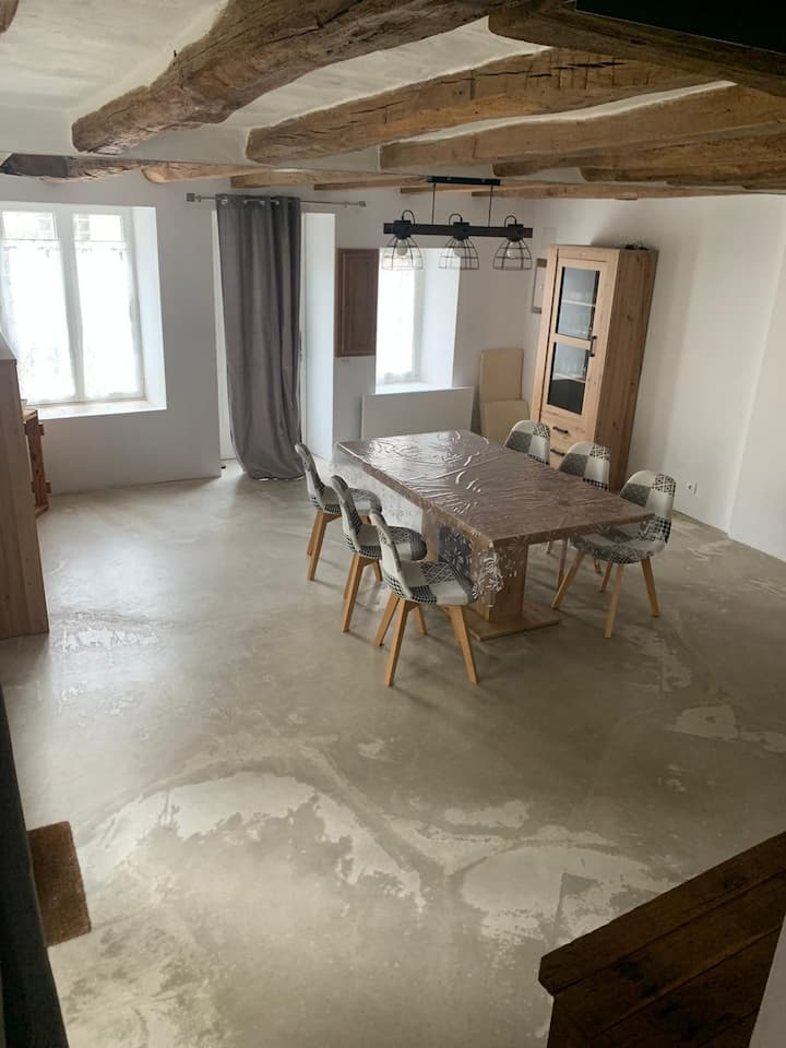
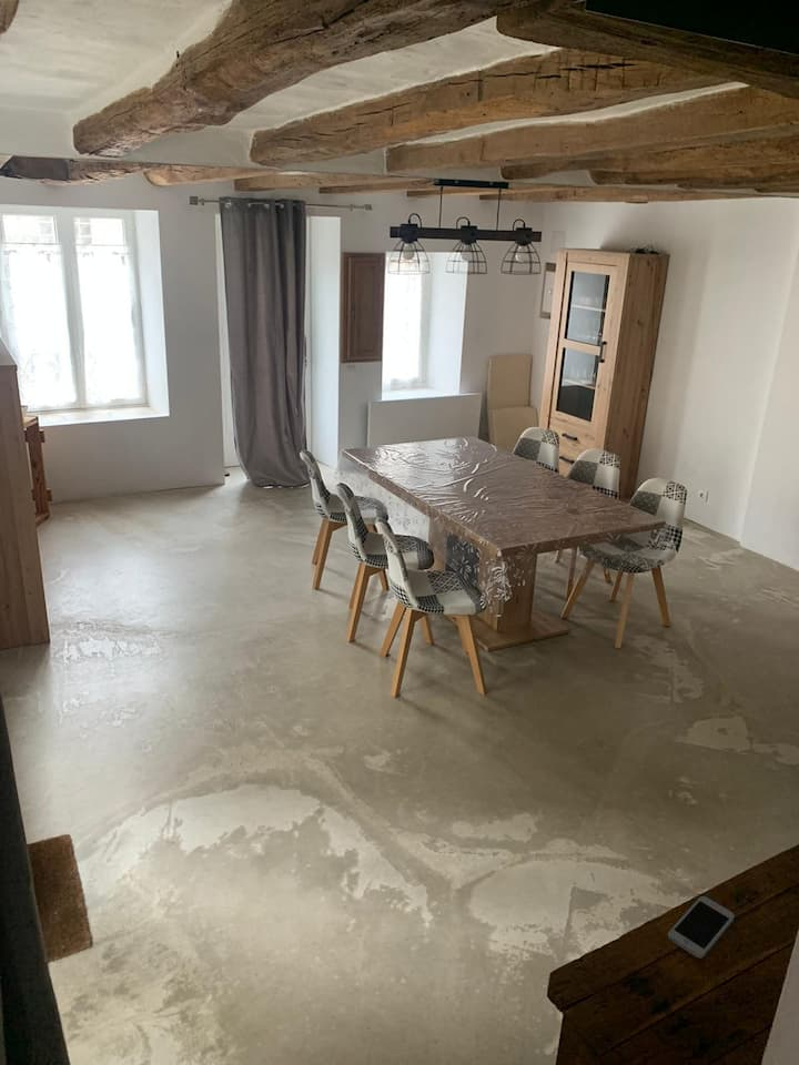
+ smartphone (701, 925)
